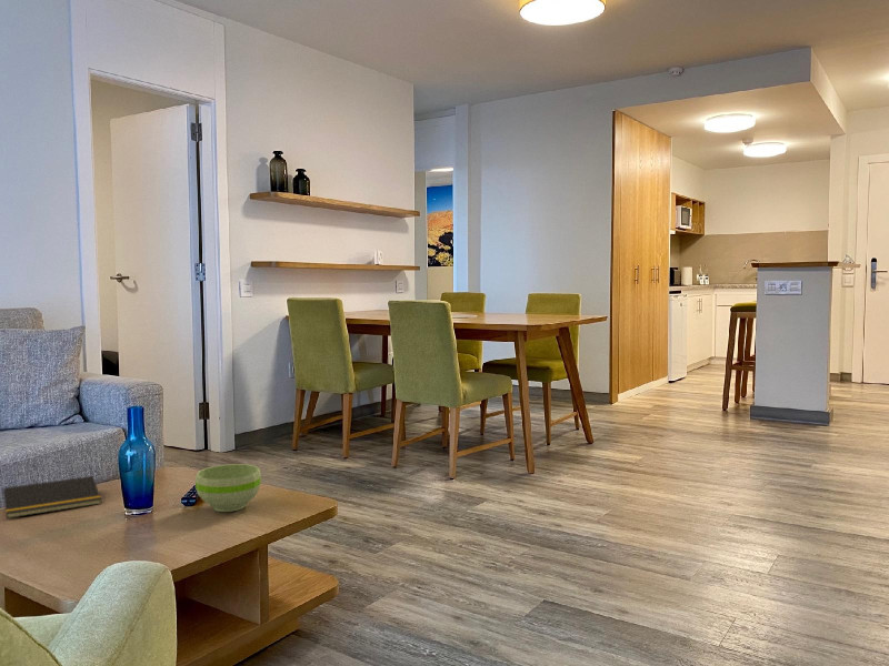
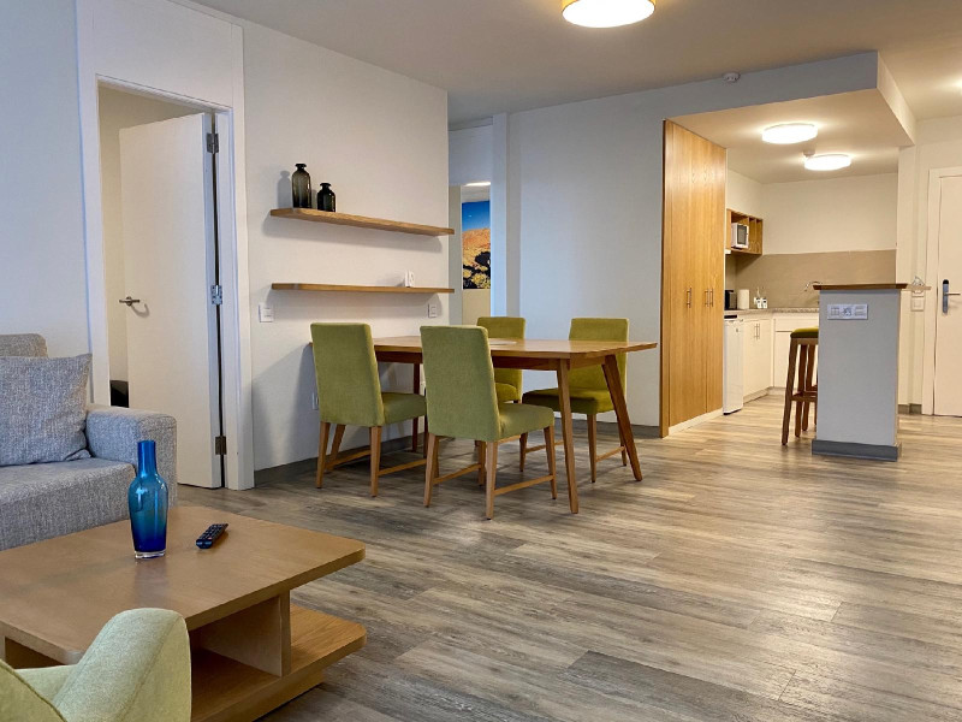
- bowl (229, 488)
- notepad (52, 495)
